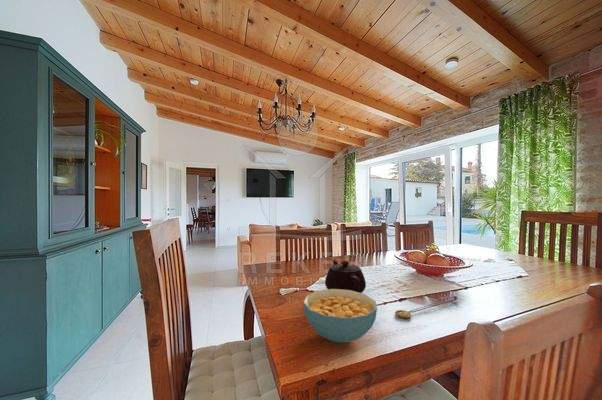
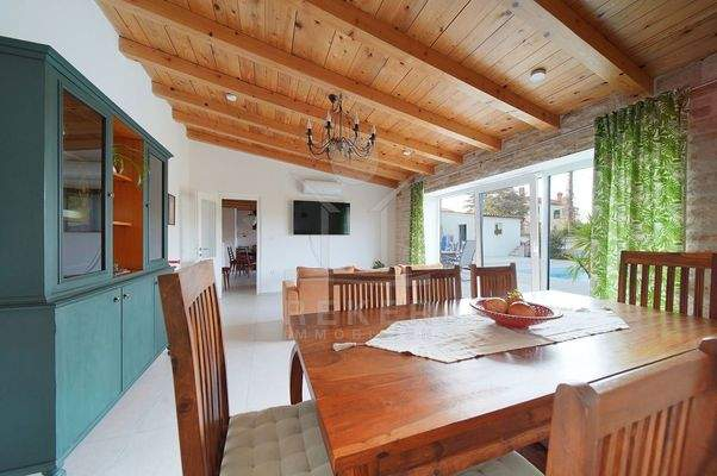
- pendant necklace (428, 305)
- cereal bowl (339, 319)
- teapot (344, 276)
